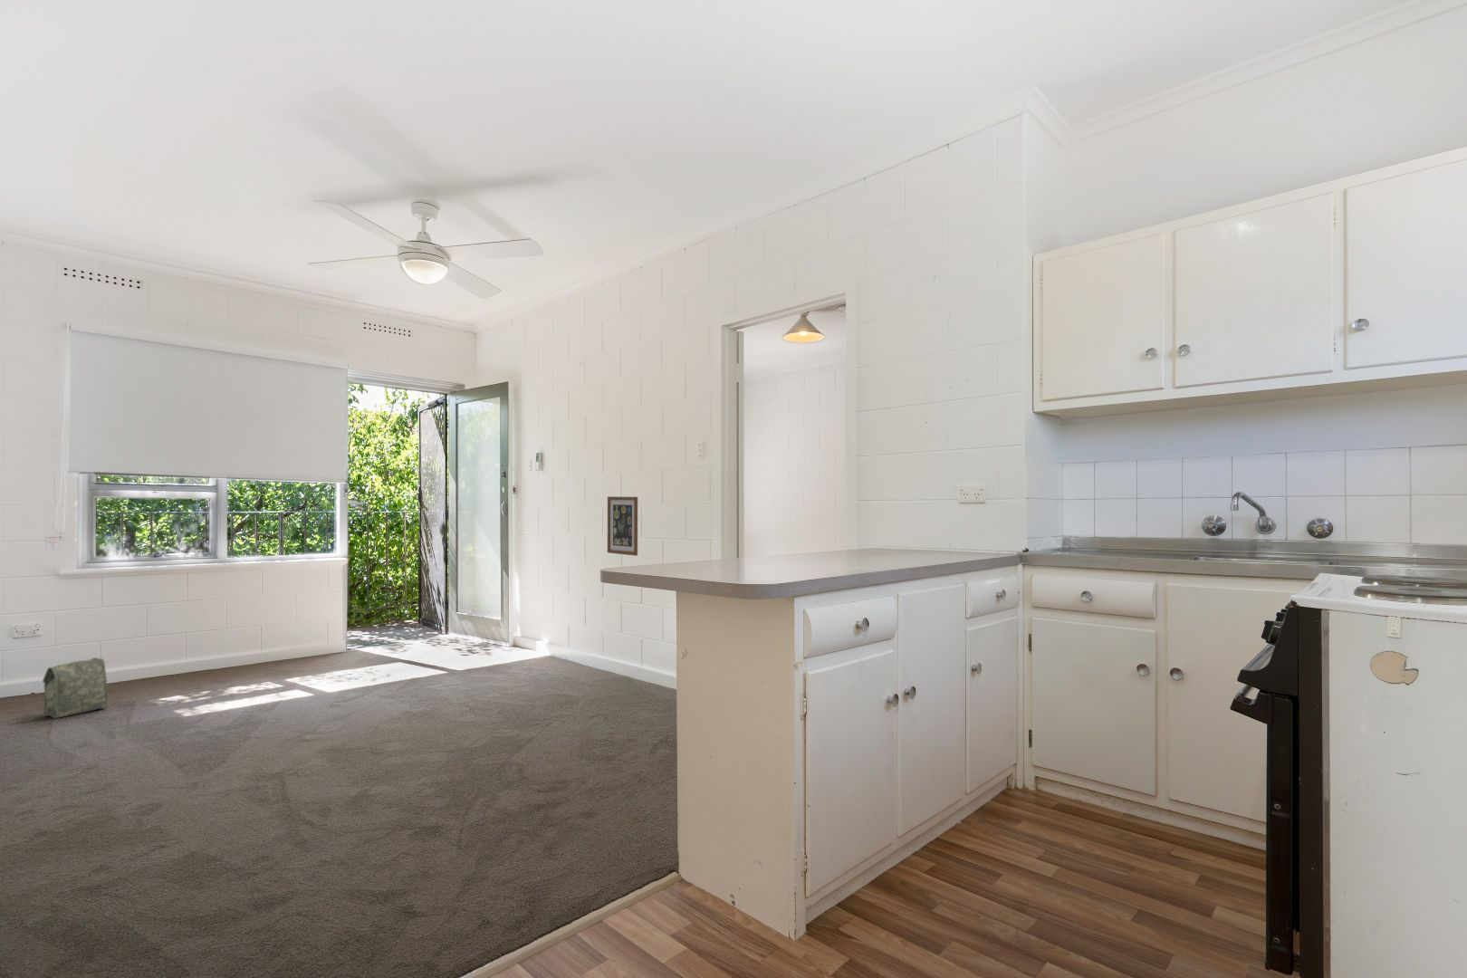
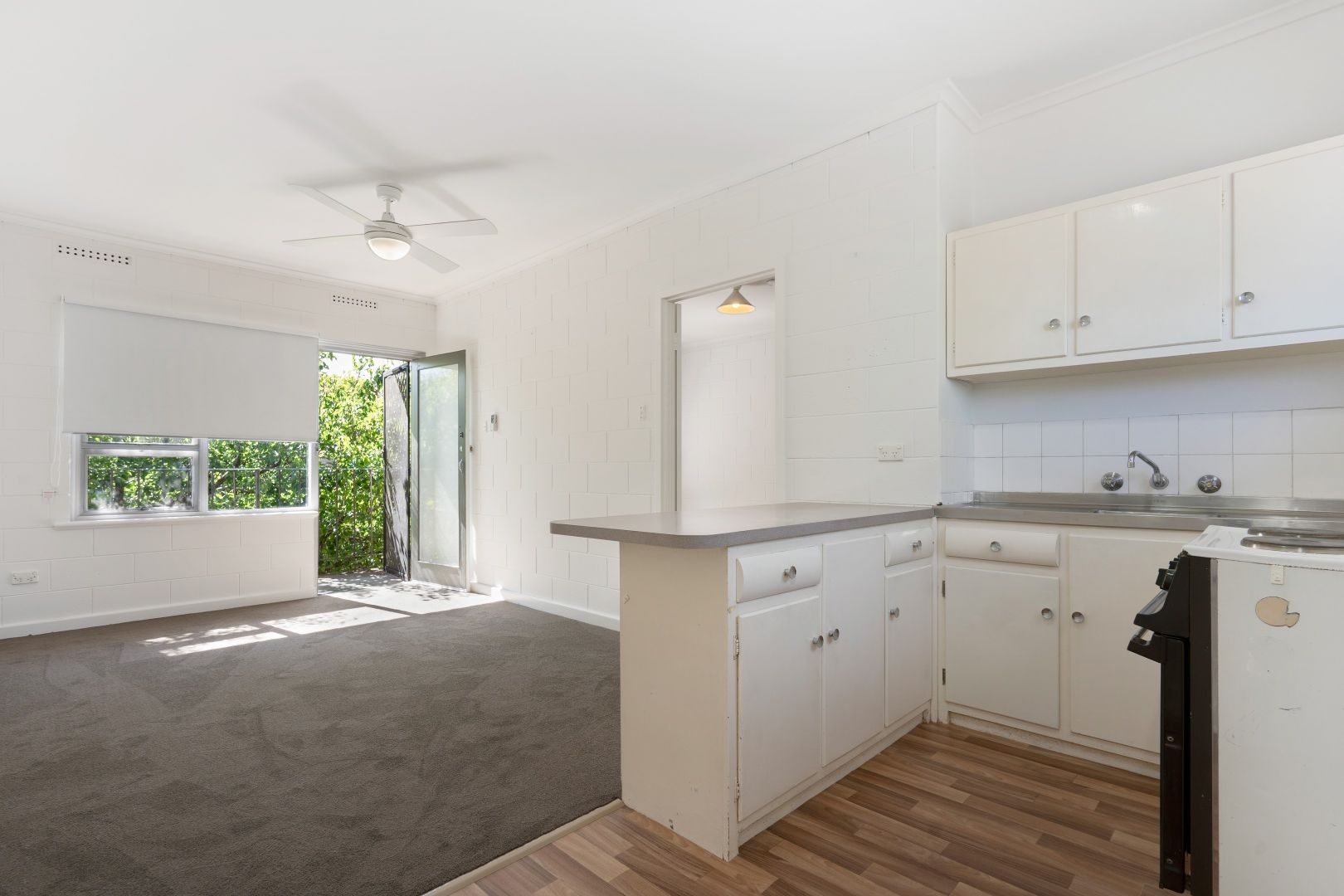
- bag (75, 685)
- wall art (622, 525)
